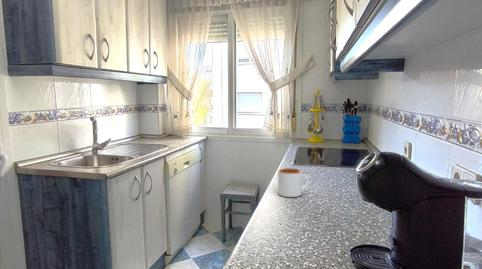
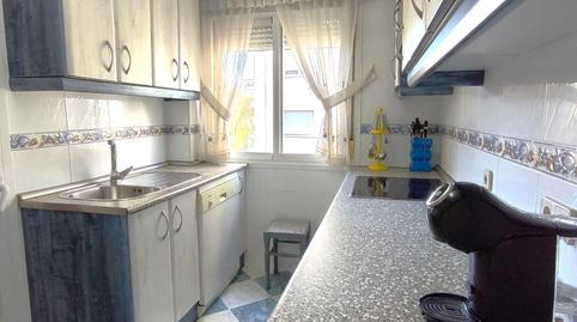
- mug (293, 182)
